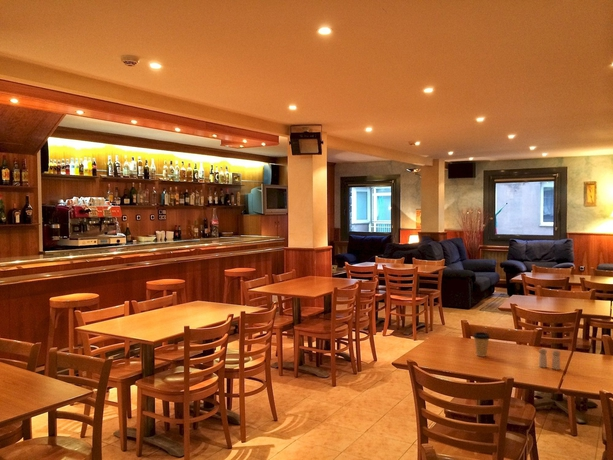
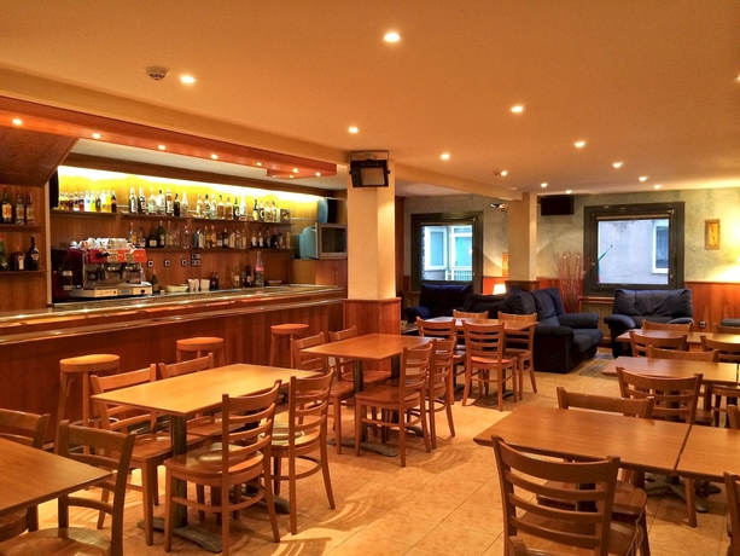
- salt and pepper shaker (552, 358)
- coffee cup (481, 344)
